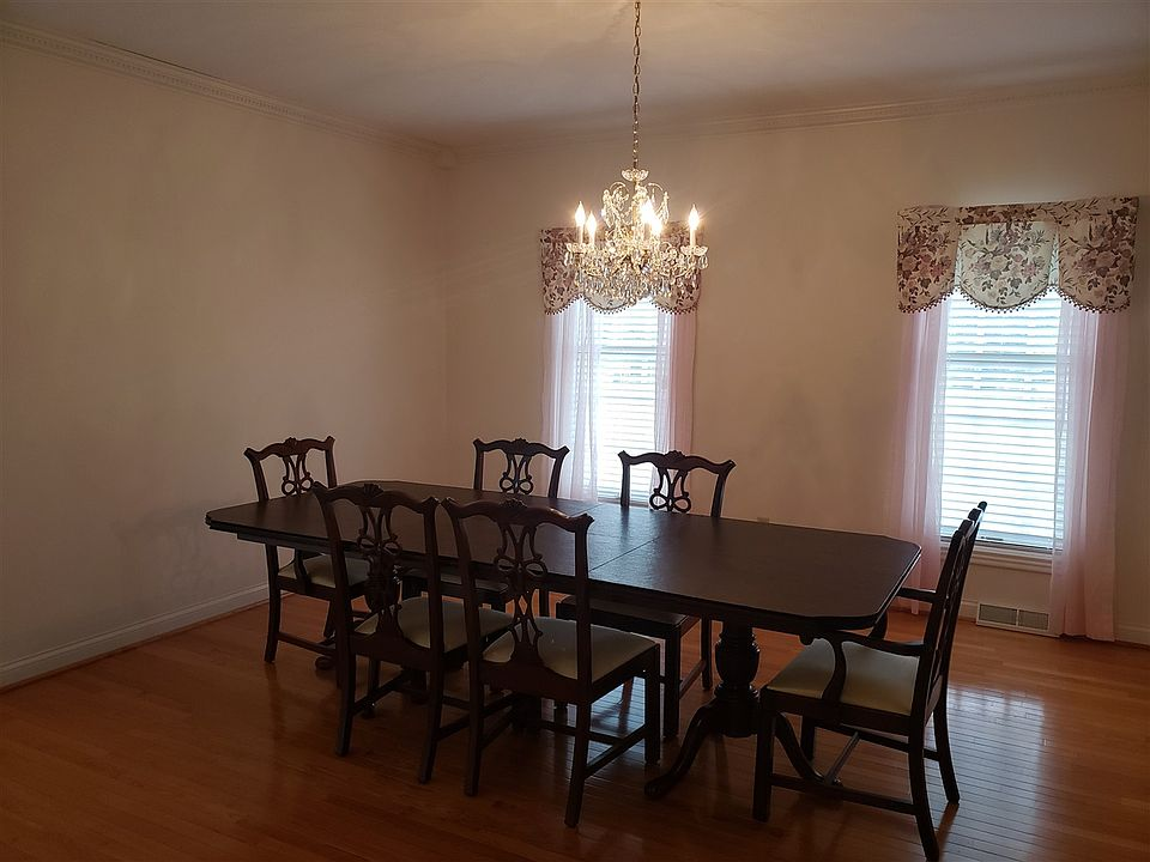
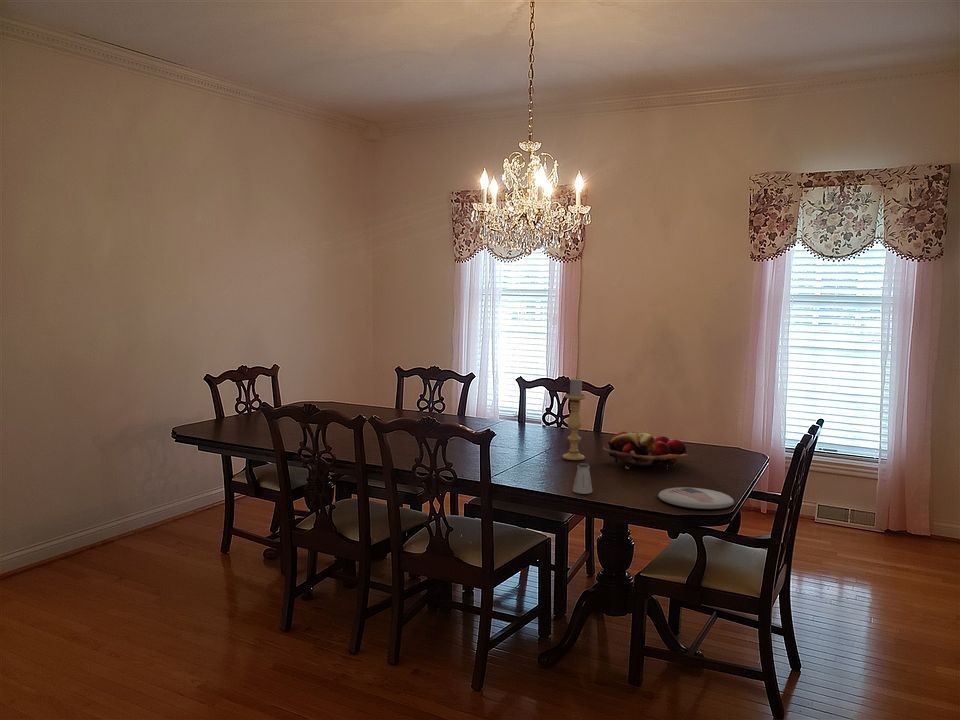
+ fruit basket (645, 448)
+ saltshaker (582, 477)
+ plate (695, 496)
+ candle holder (574, 417)
